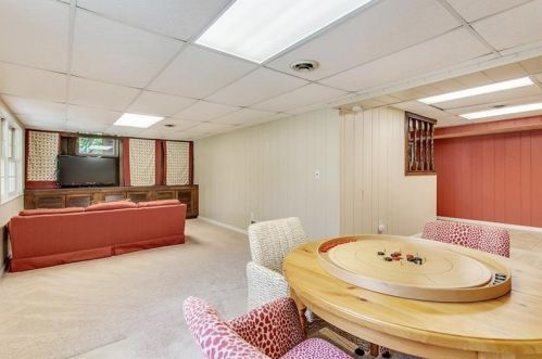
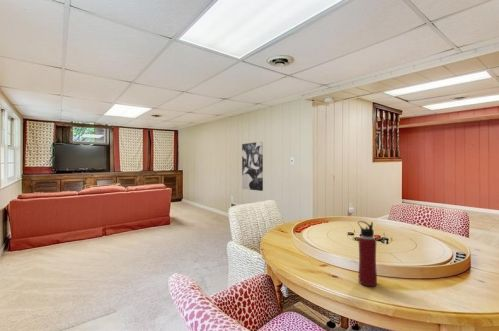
+ water bottle (367, 252)
+ wall art (252, 166)
